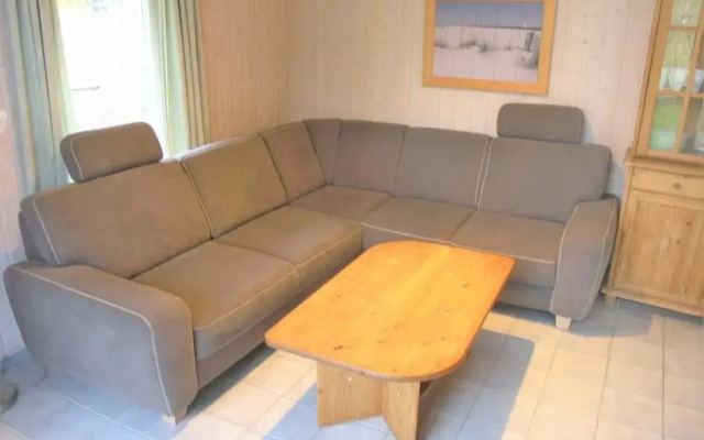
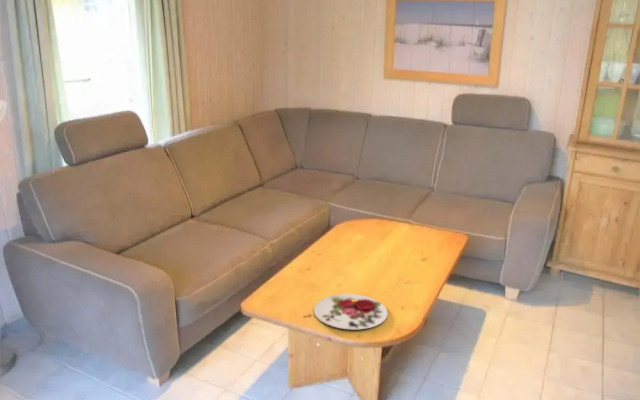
+ plate (350, 310)
